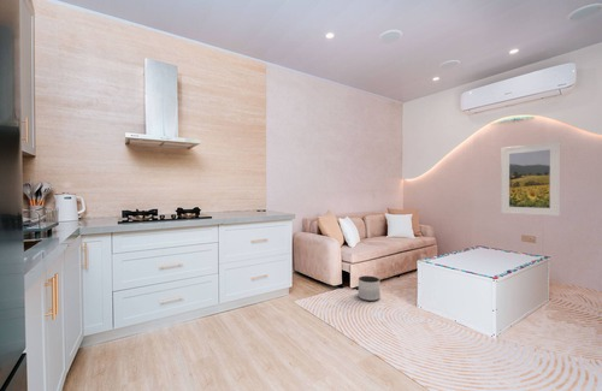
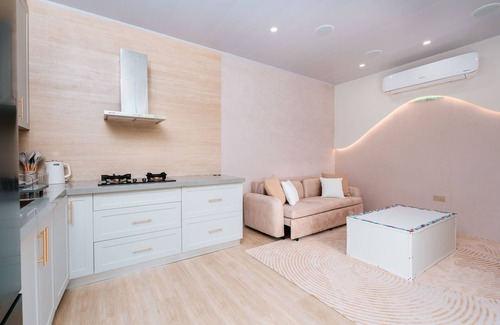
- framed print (529, 179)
- planter (368, 288)
